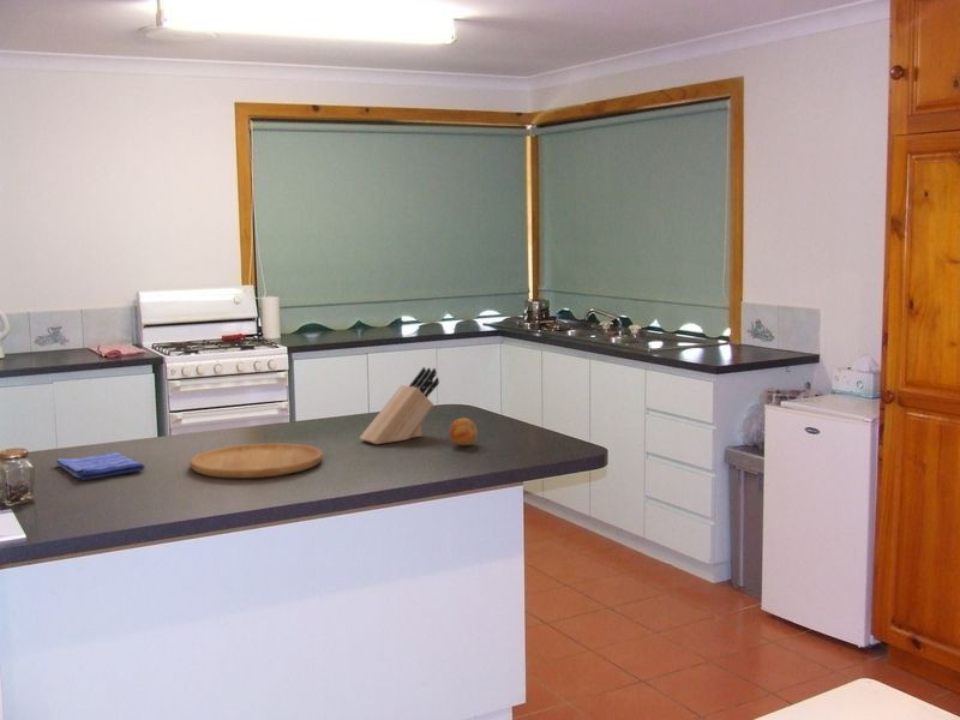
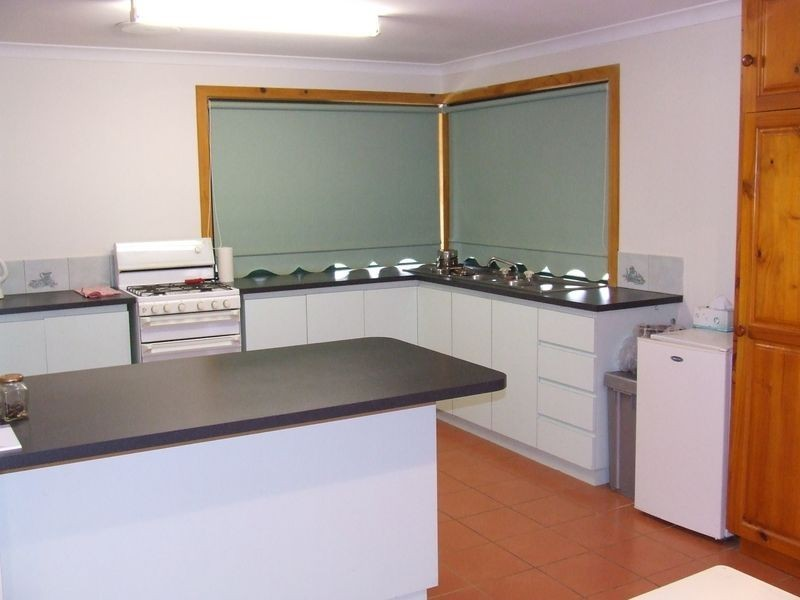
- dish towel (100, 463)
- fruit (463, 431)
- cutting board (257, 460)
- knife block (401, 403)
